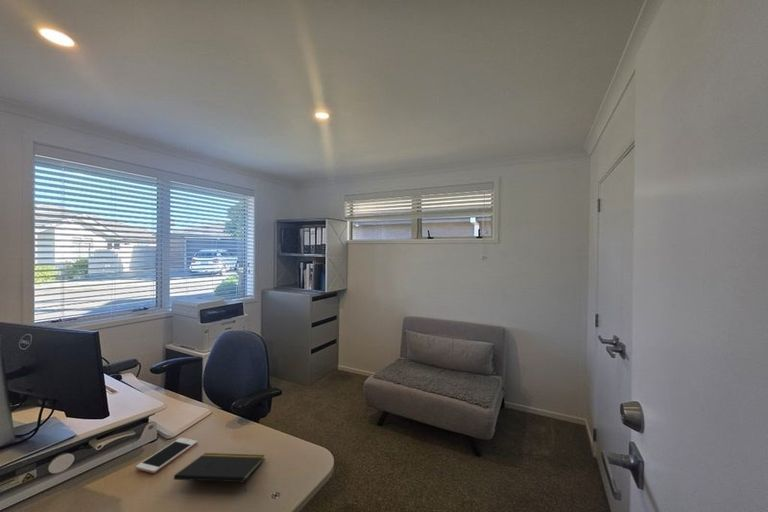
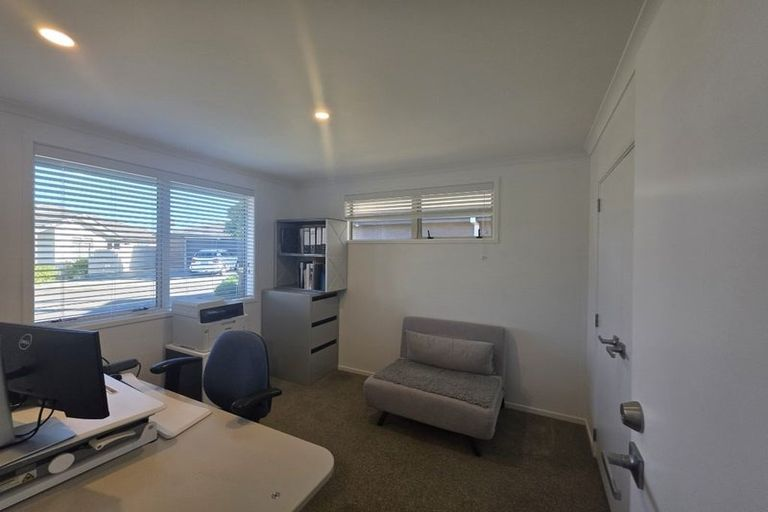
- cell phone (168, 454)
- notepad (222, 466)
